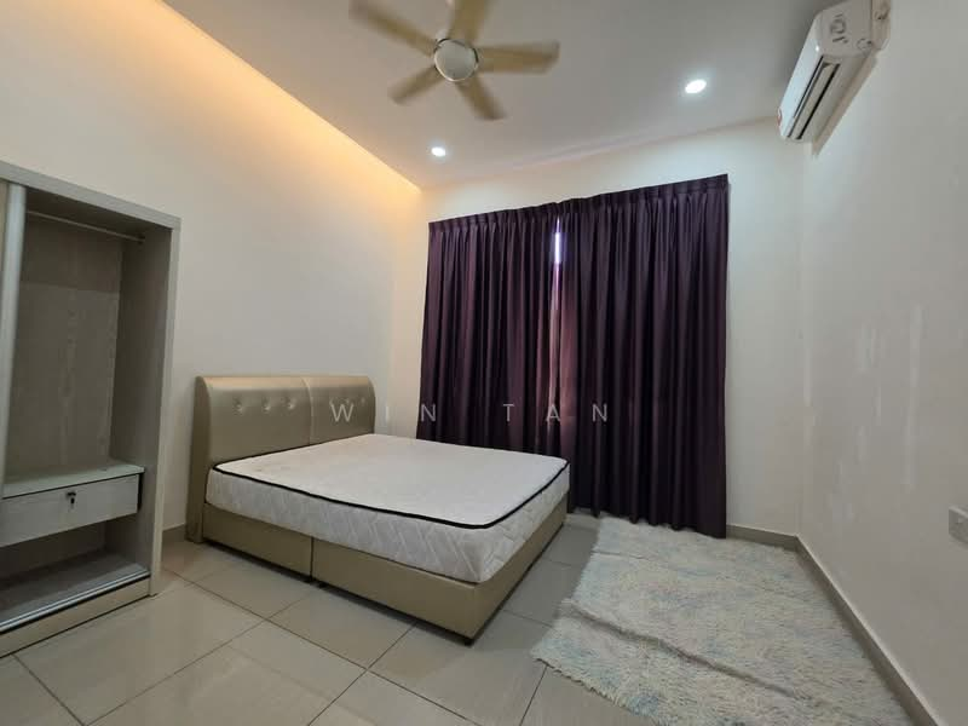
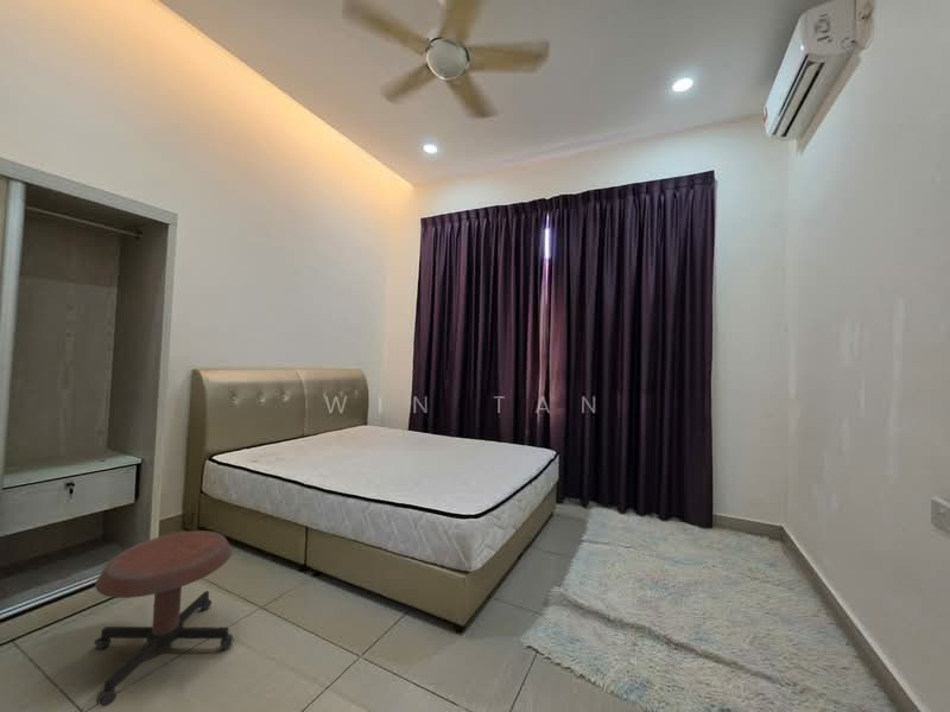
+ stool (167, 599)
